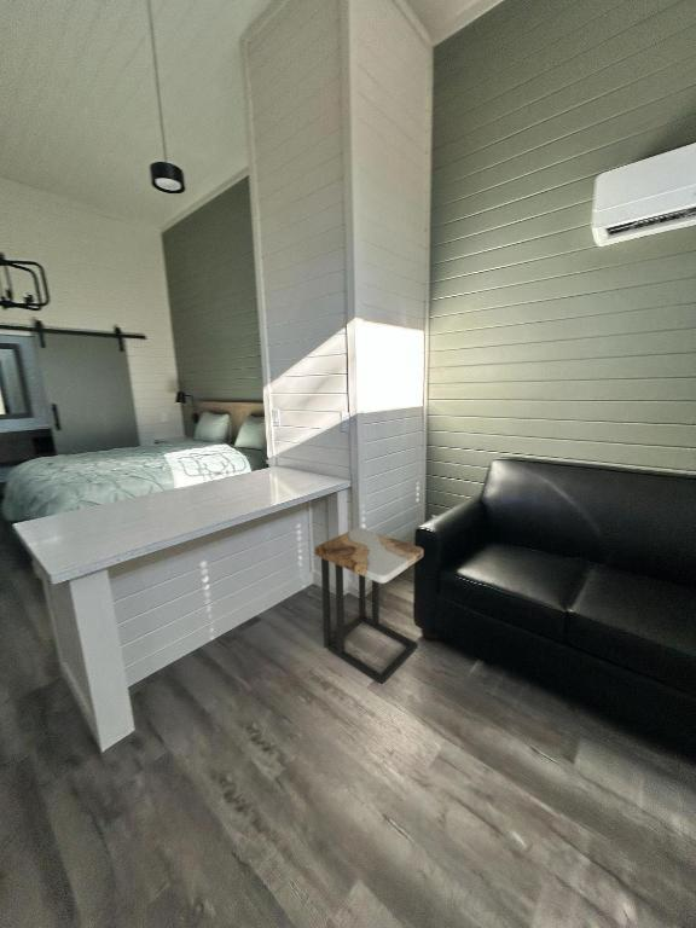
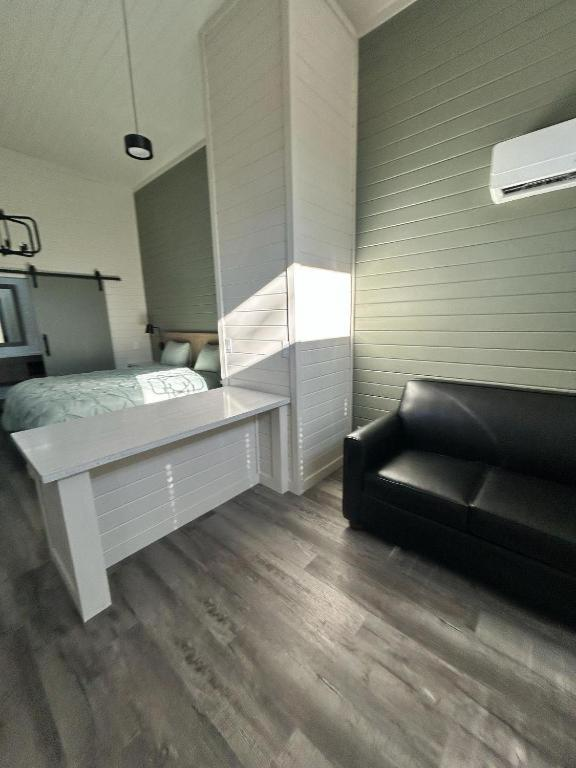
- side table (365, 601)
